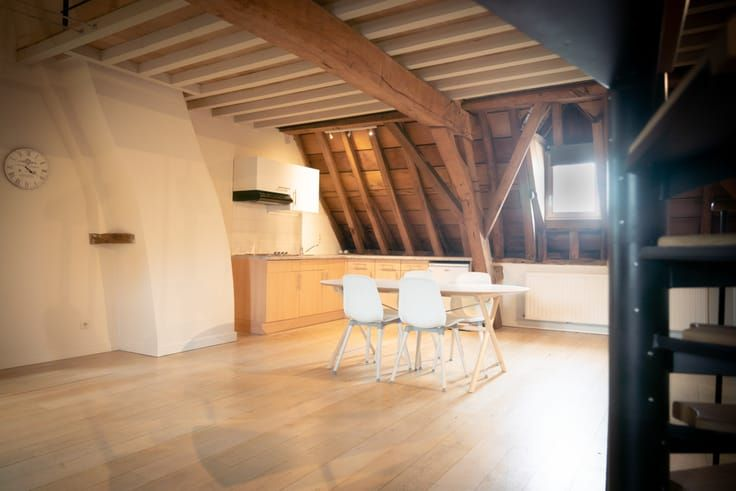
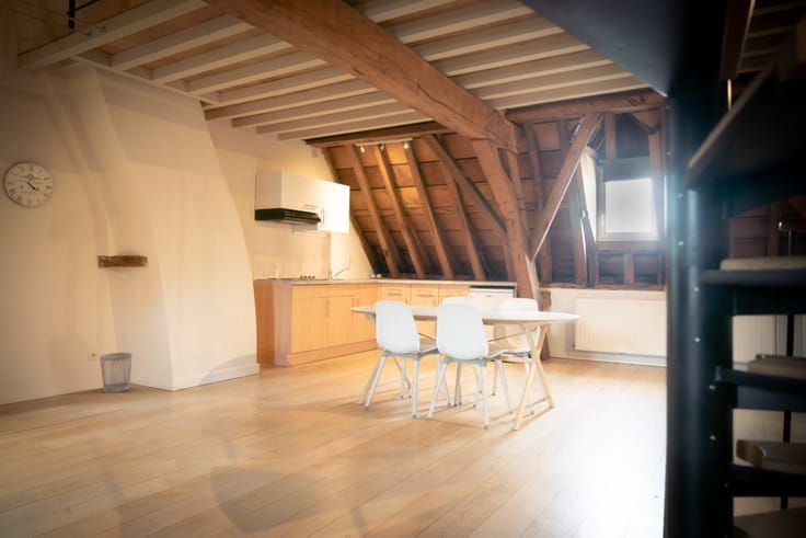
+ wastebasket (116, 373)
